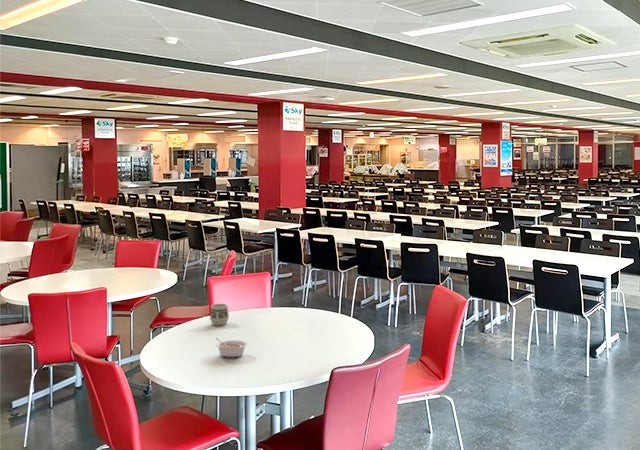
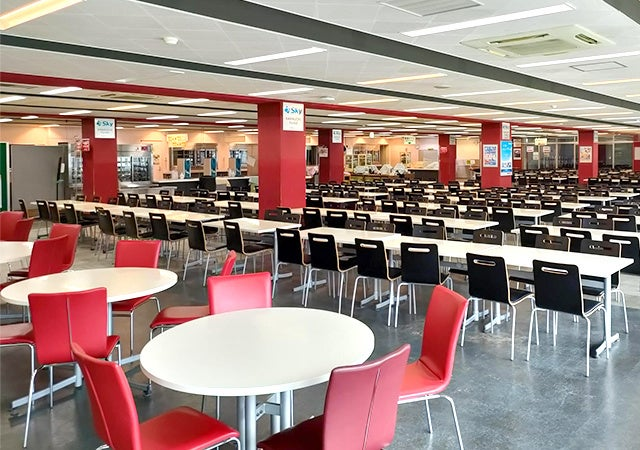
- cup (219, 314)
- legume (230, 348)
